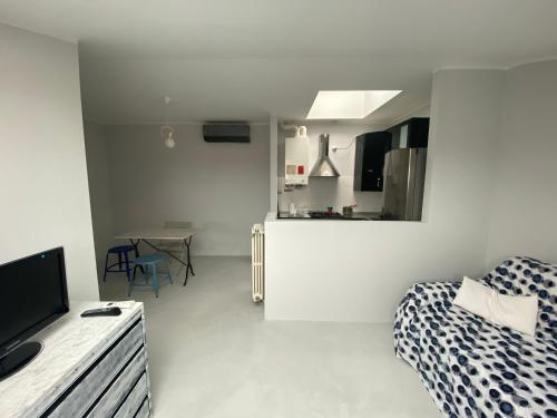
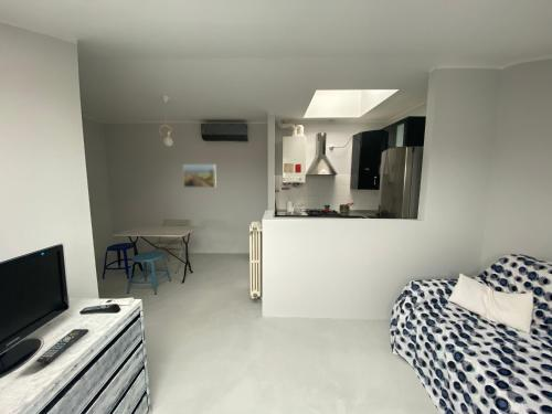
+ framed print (199, 176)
+ remote control (65, 343)
